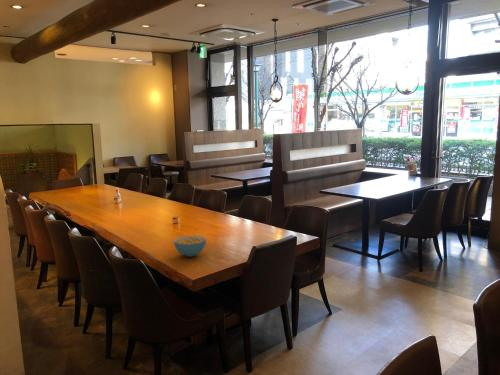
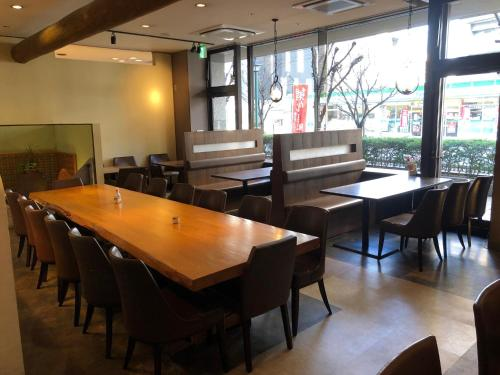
- cereal bowl (190, 247)
